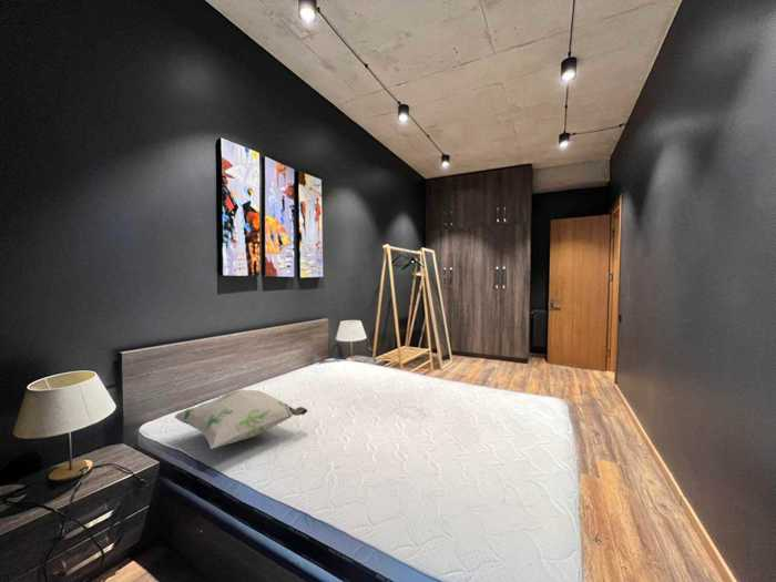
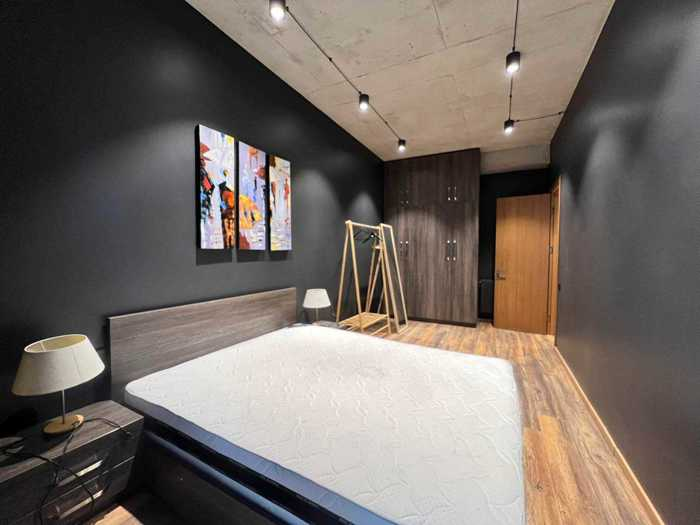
- decorative pillow (243, 413)
